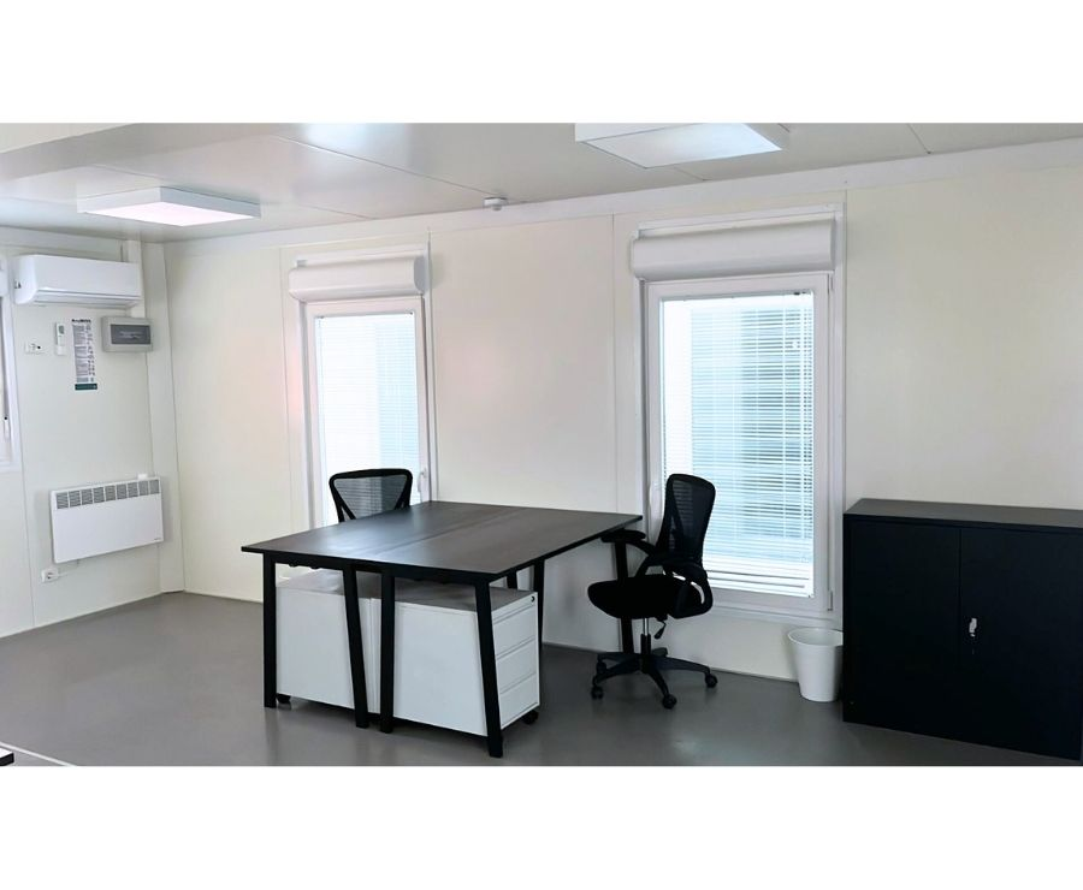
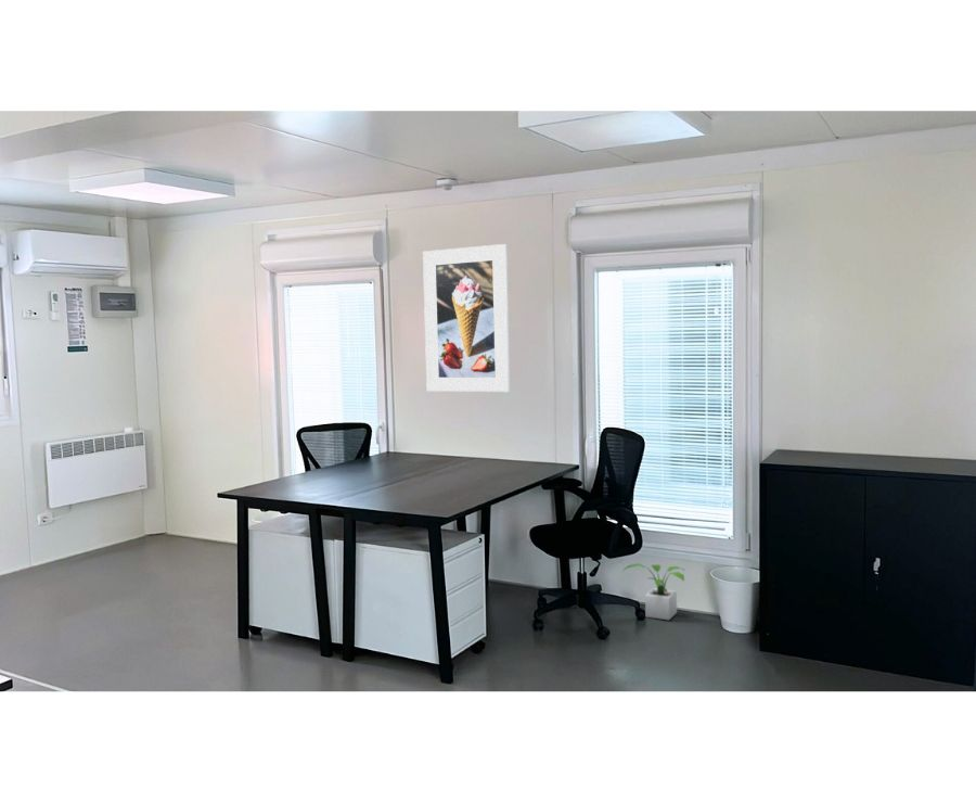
+ potted plant (657, 589)
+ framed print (465, 320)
